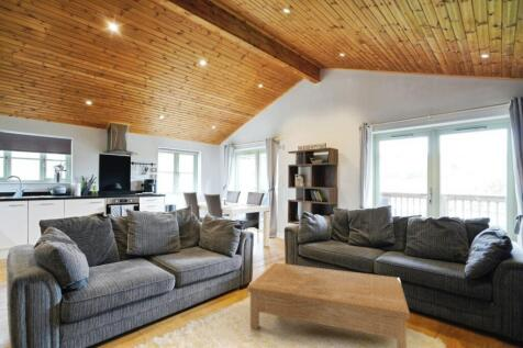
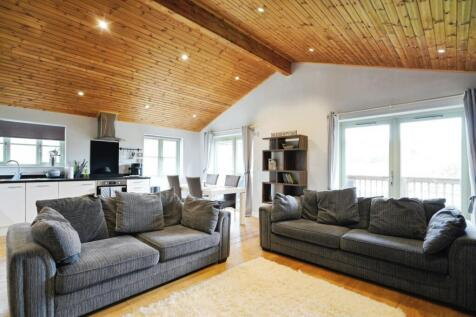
- coffee table (326, 302)
